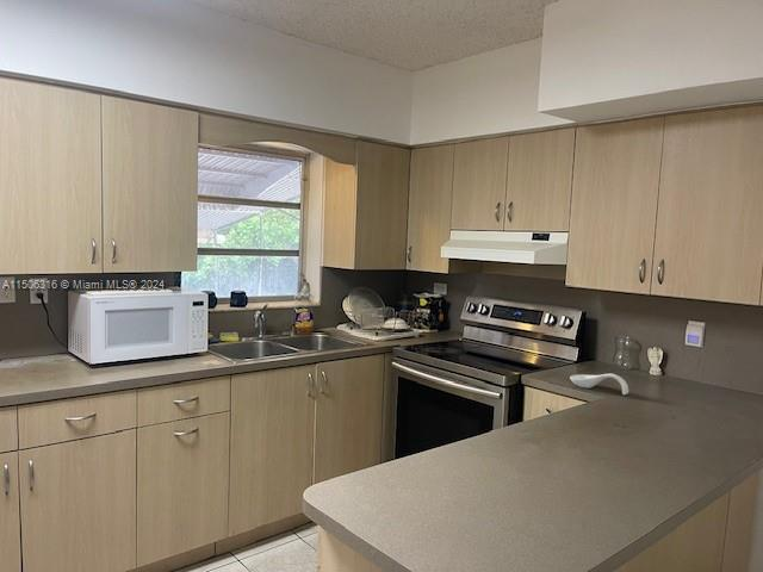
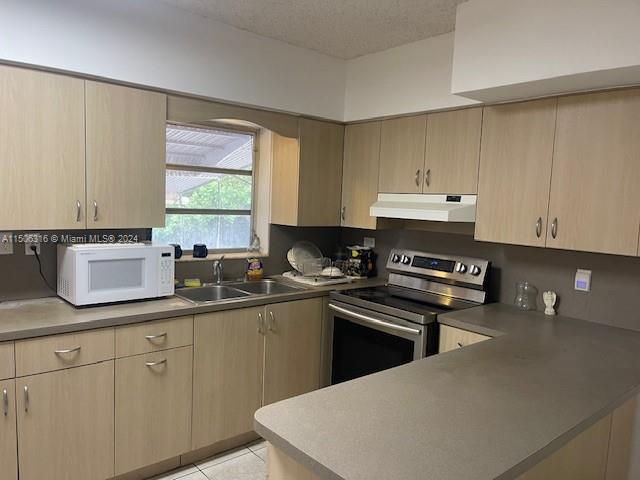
- spoon rest (598, 380)
